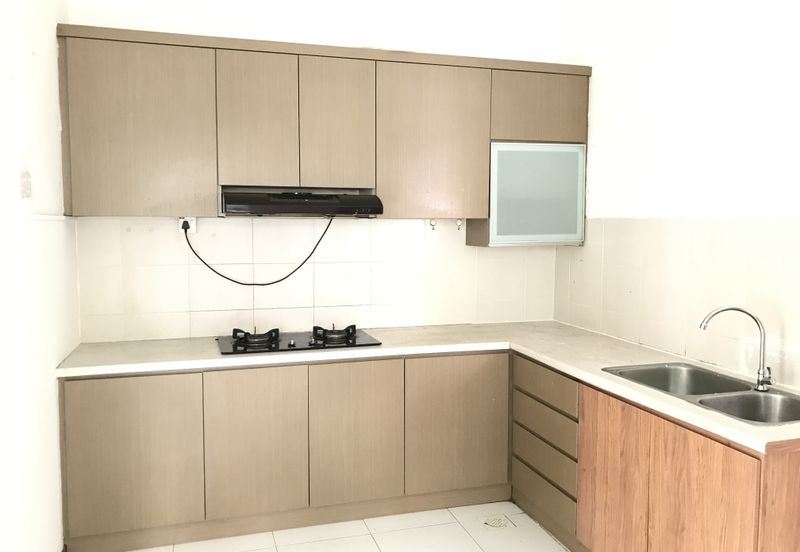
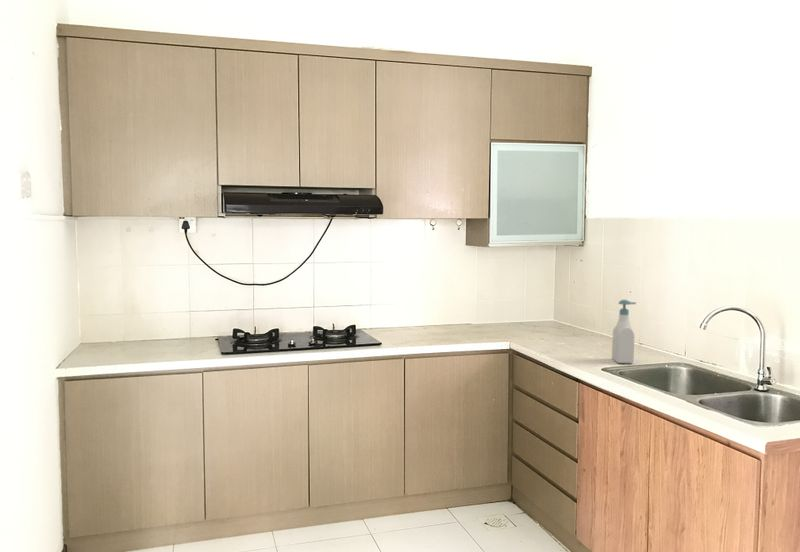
+ soap bottle (625, 330)
